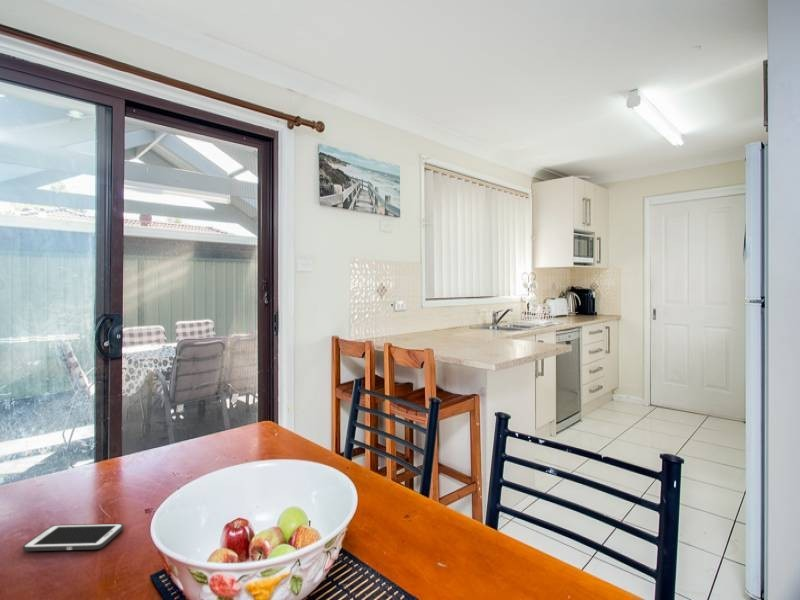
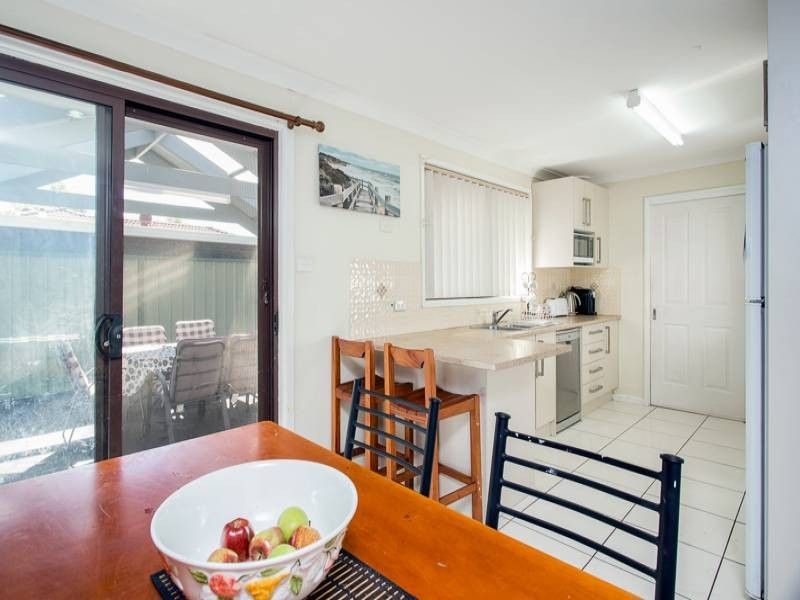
- cell phone (75, 537)
